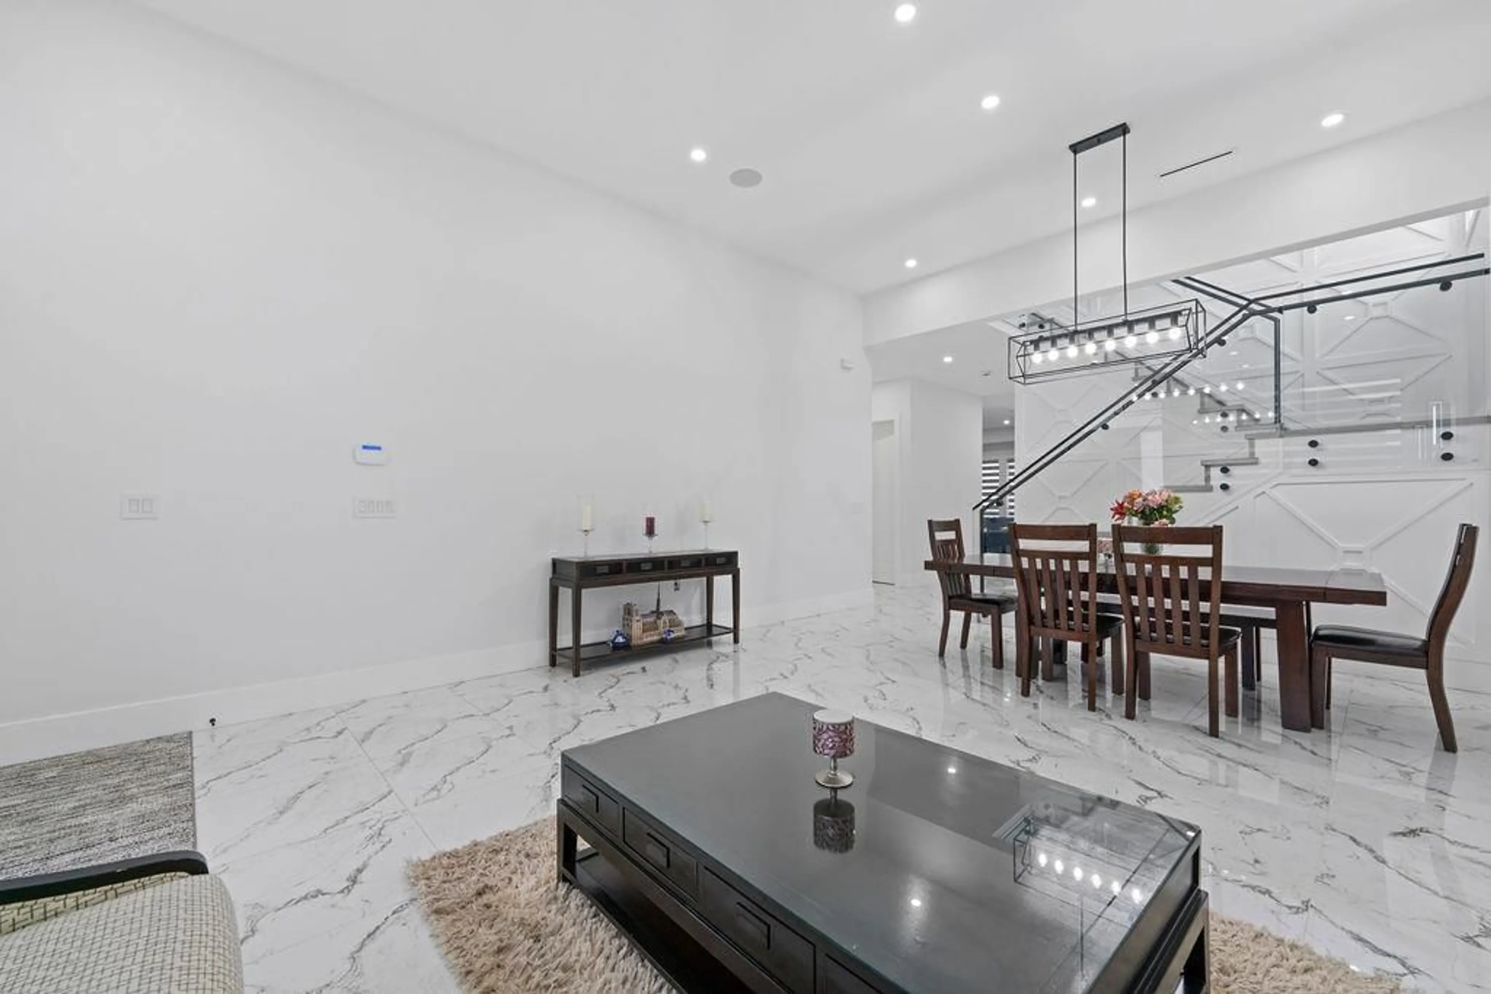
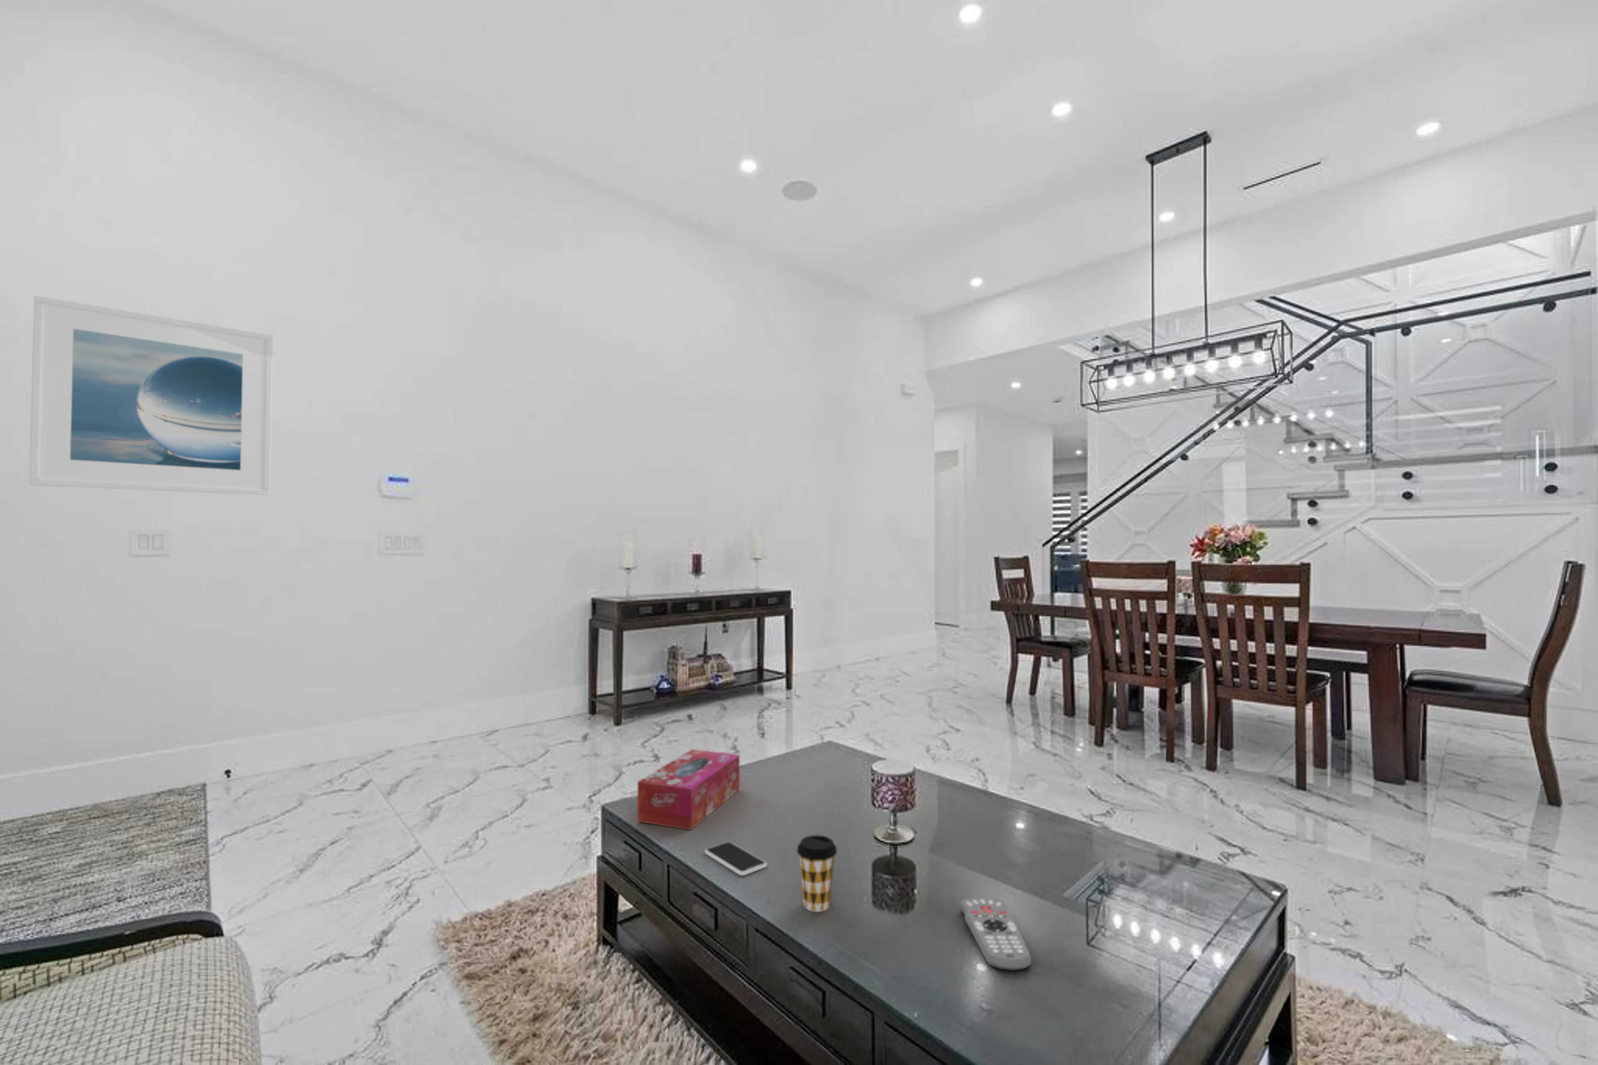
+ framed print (162, 404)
+ remote control (995, 932)
+ smartphone (735, 858)
+ tissue box (691, 786)
+ coffee cup (817, 874)
